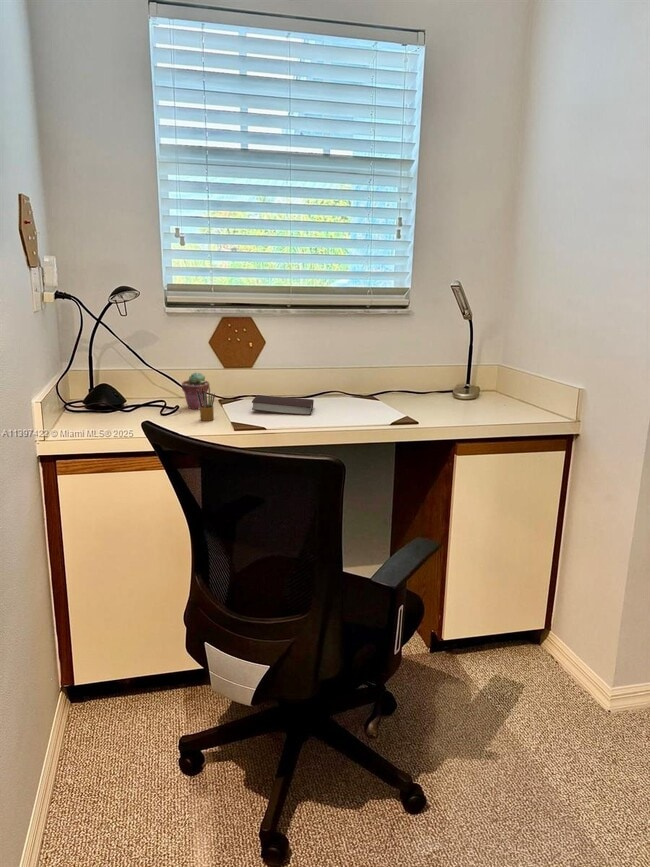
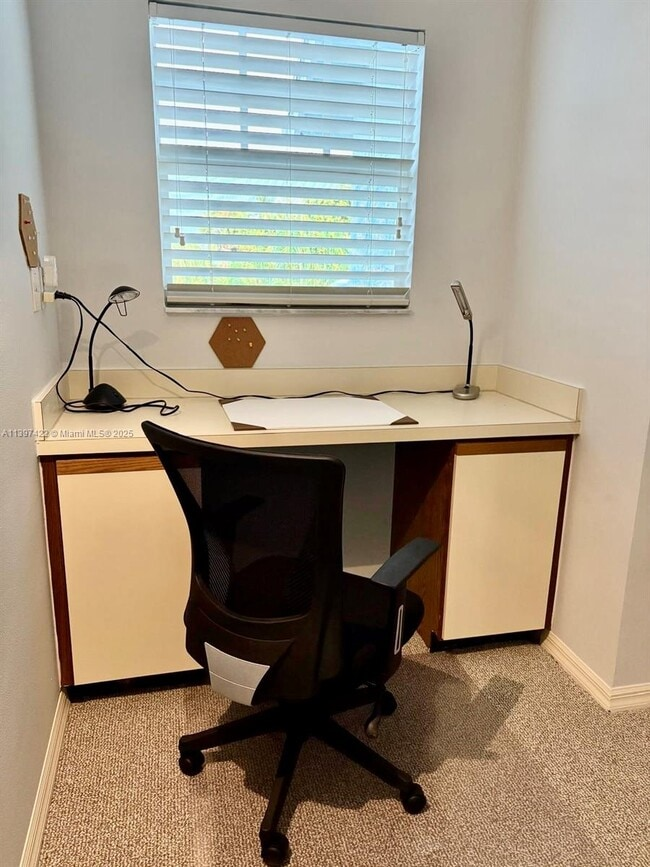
- pencil box (205, 403)
- book (283, 404)
- potted succulent (195, 389)
